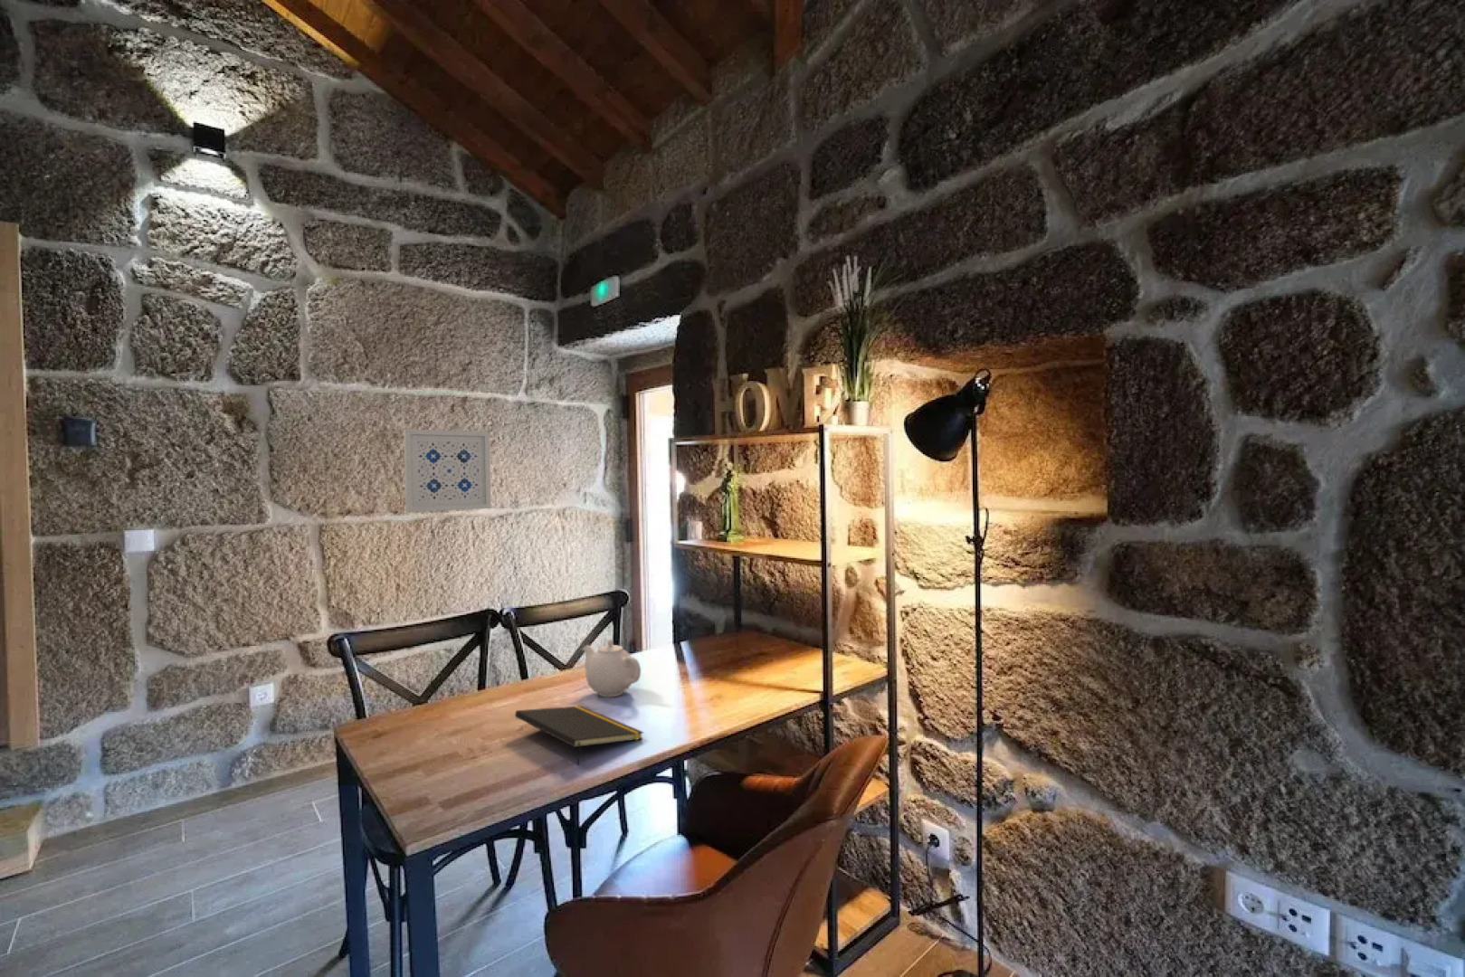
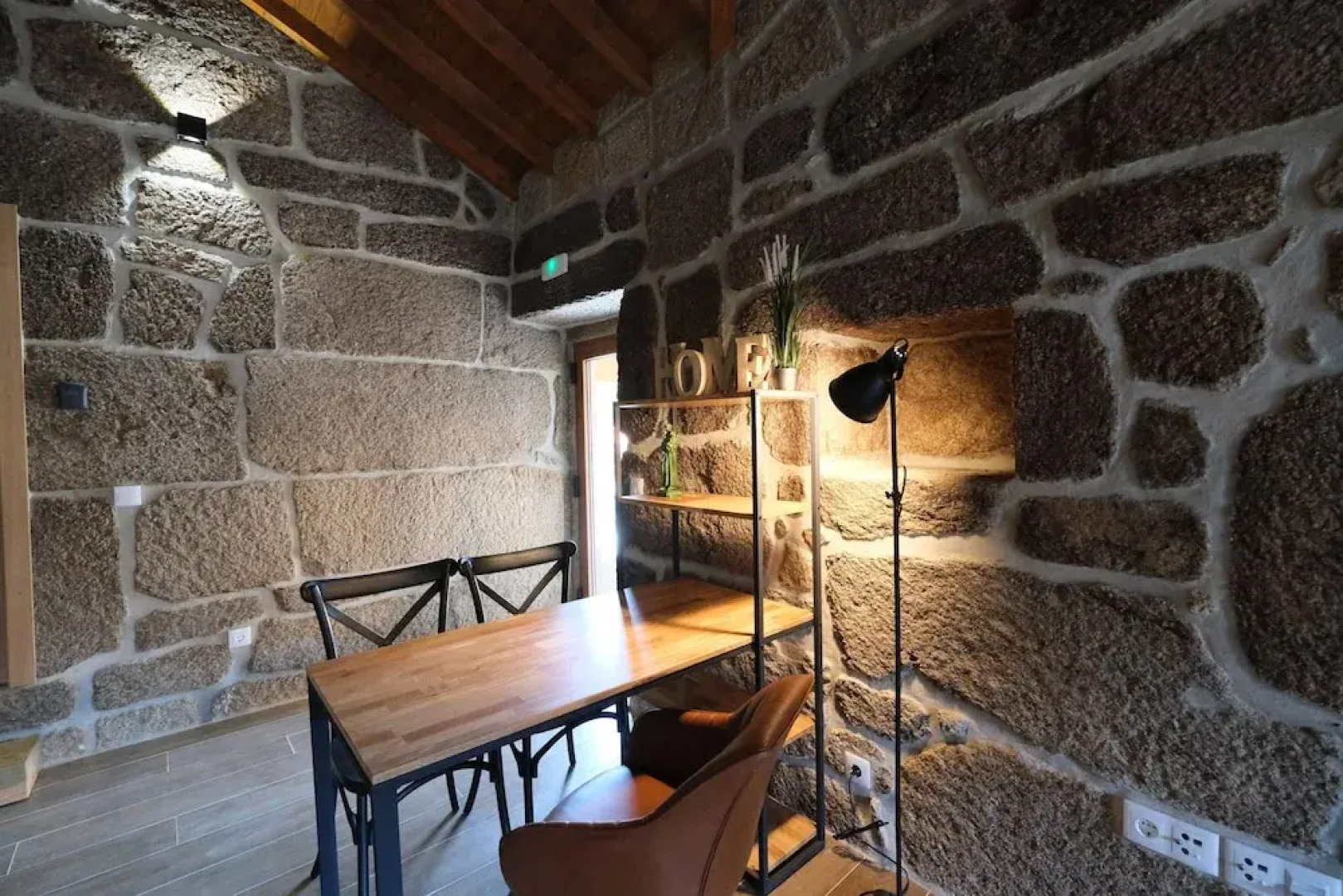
- notepad (578, 724)
- wall art (448, 470)
- teapot (610, 666)
